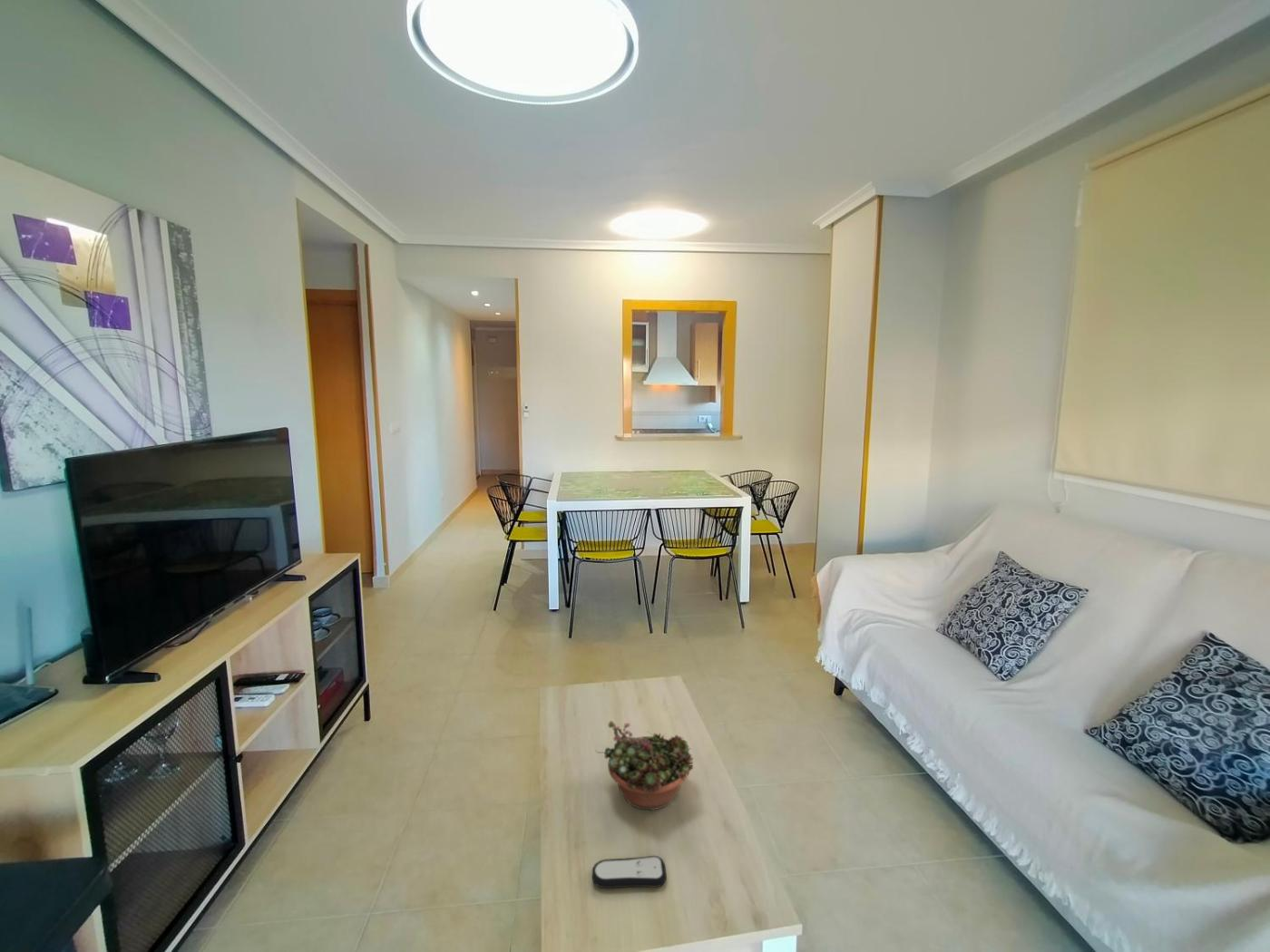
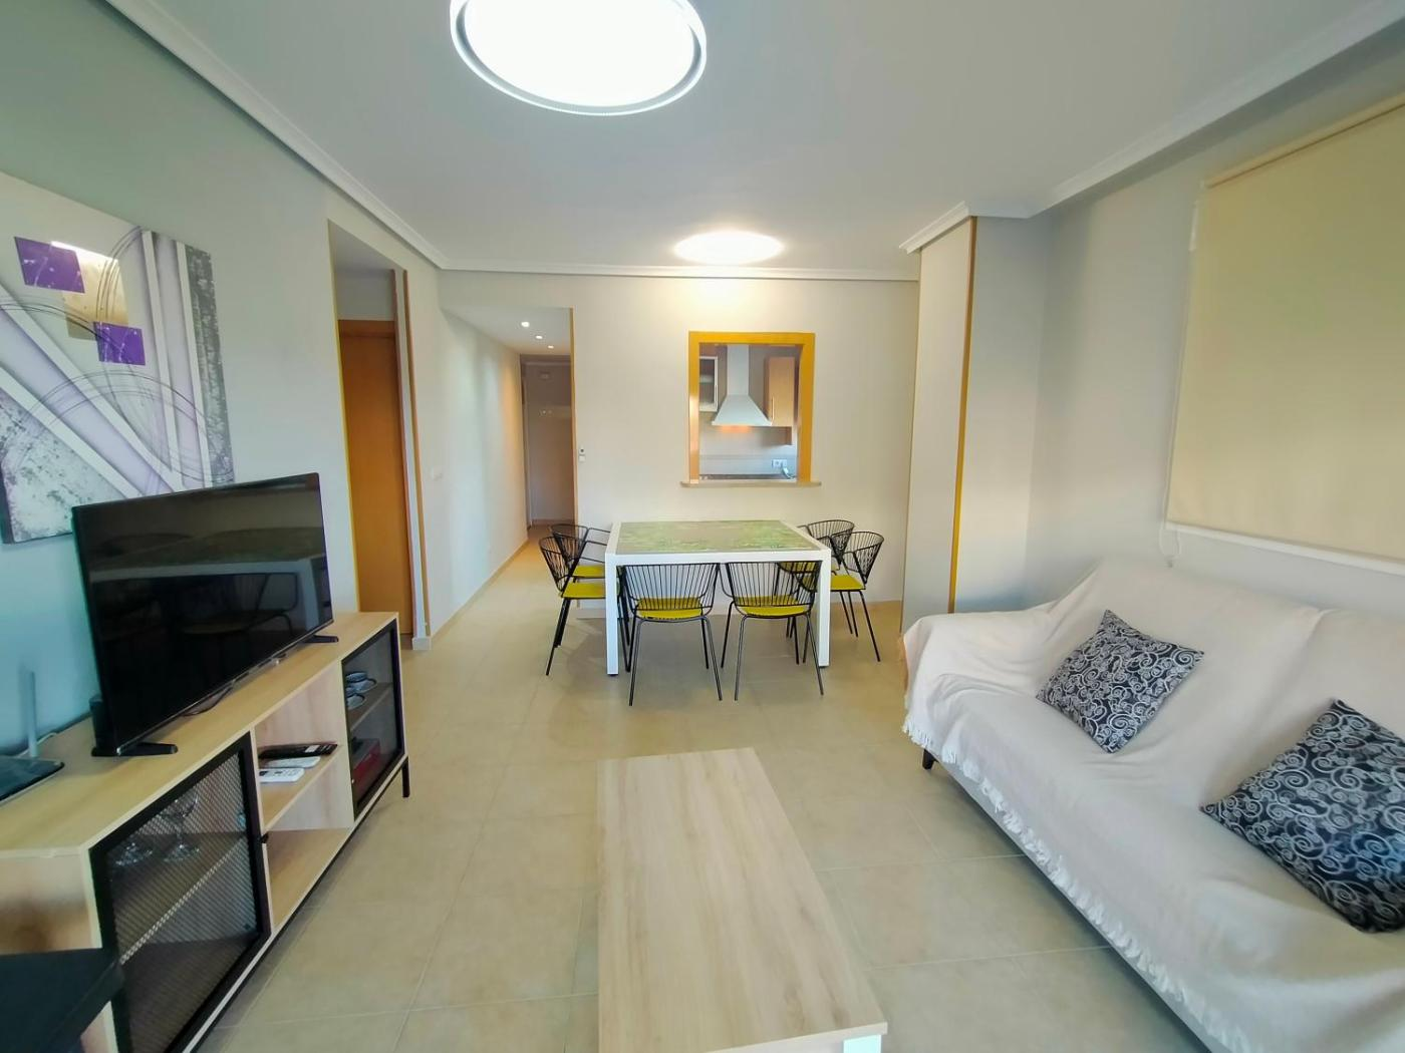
- succulent planter (649, 757)
- remote control (629, 871)
